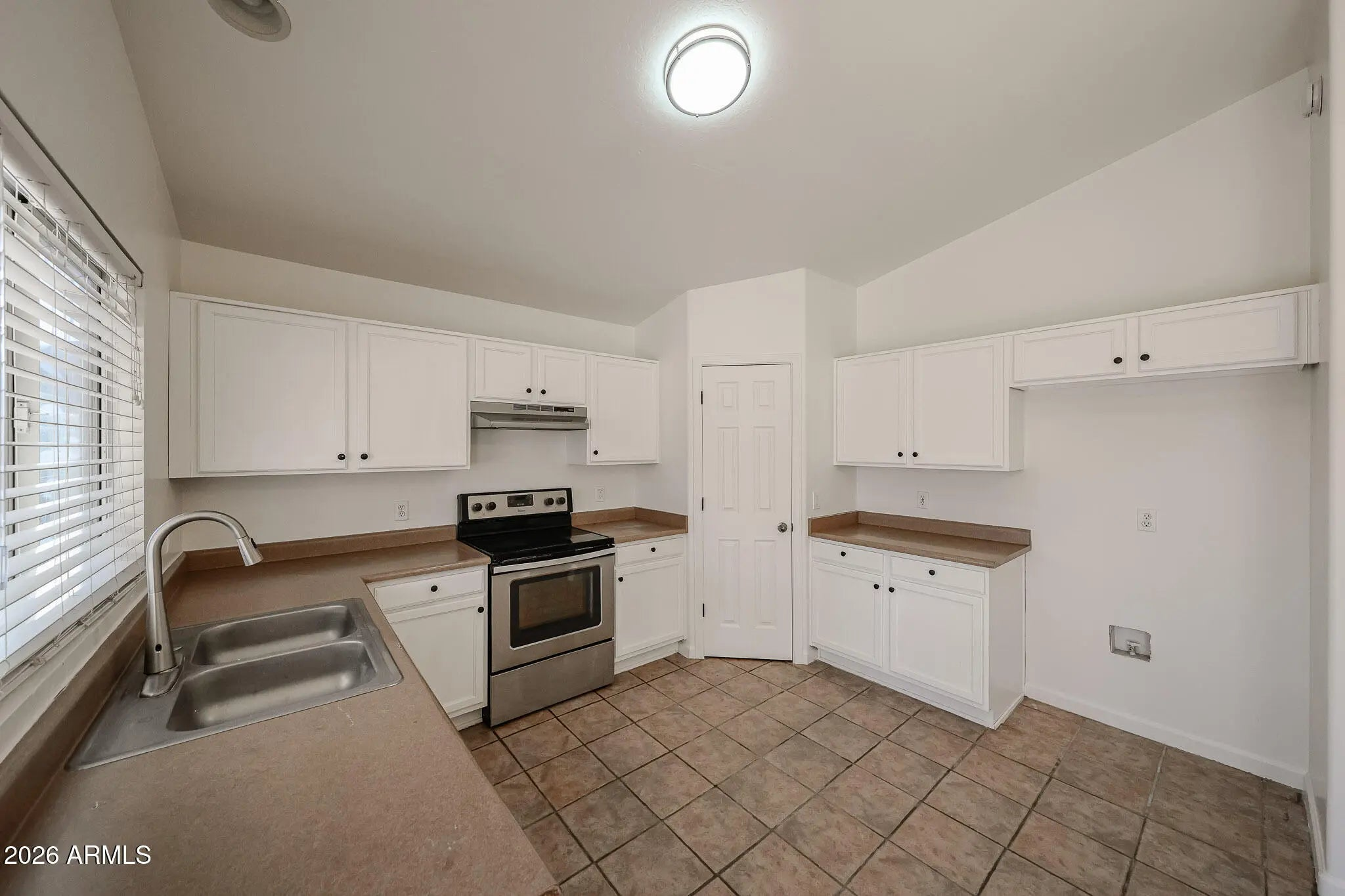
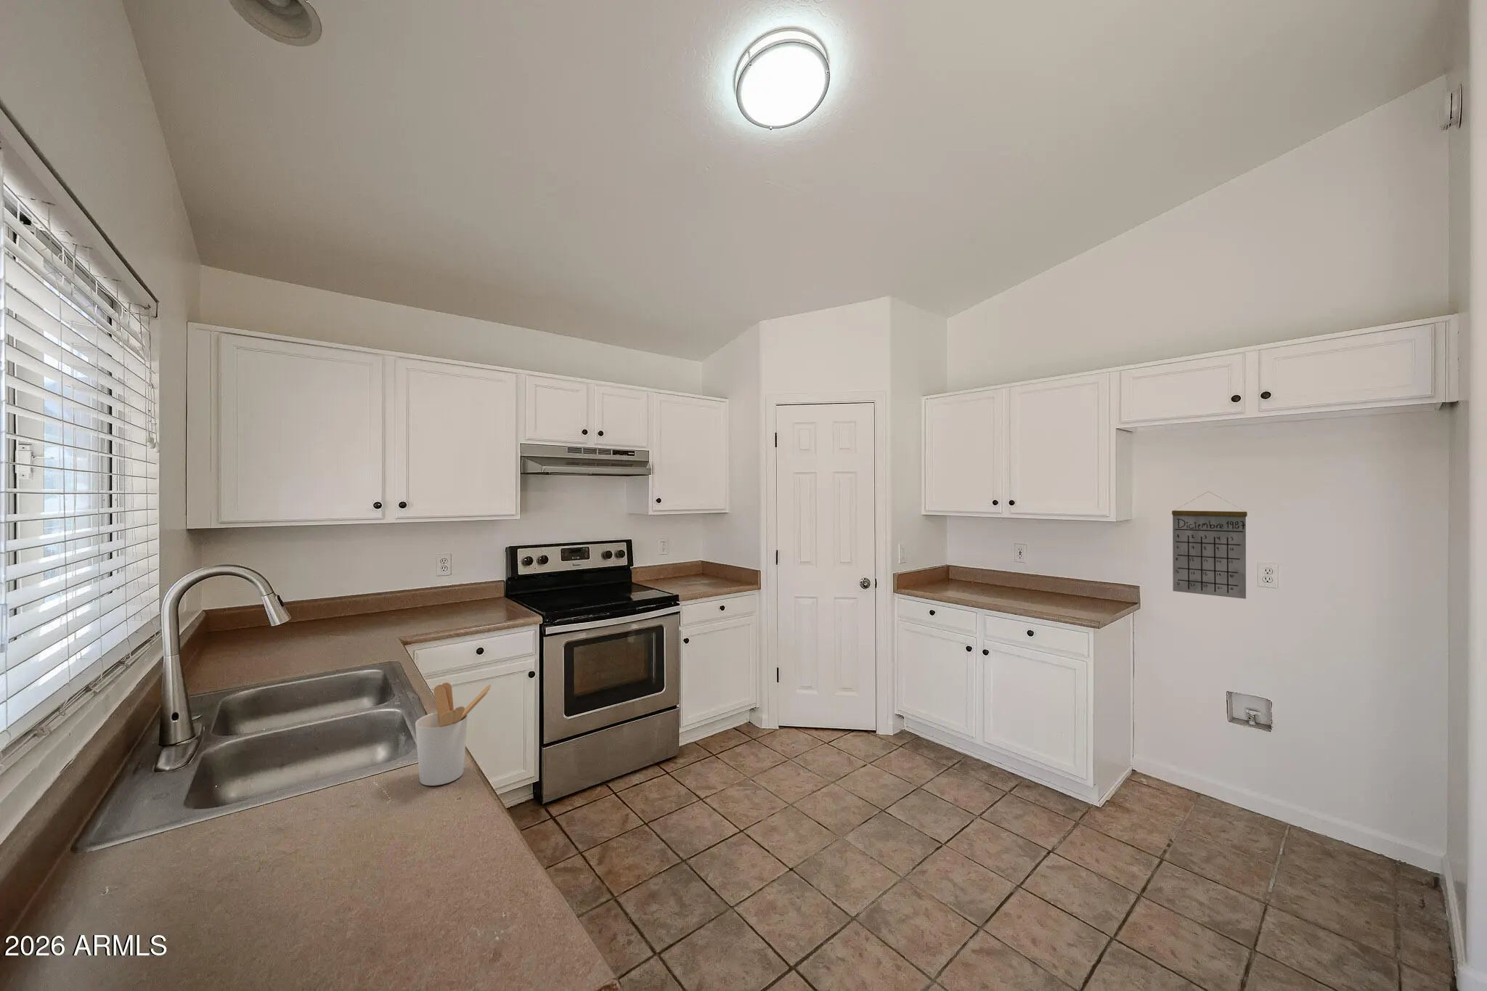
+ calendar (1208, 542)
+ utensil holder (455, 730)
